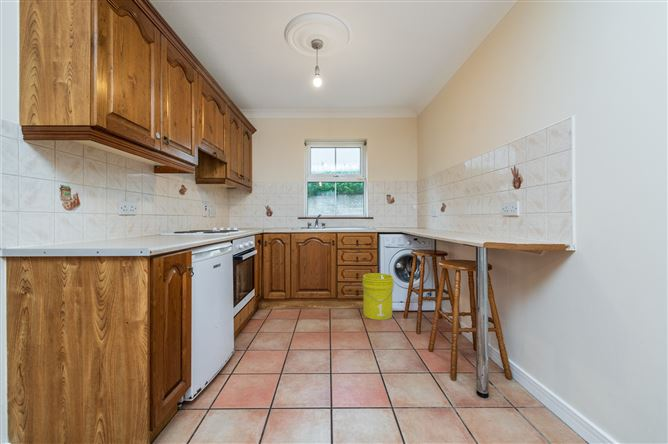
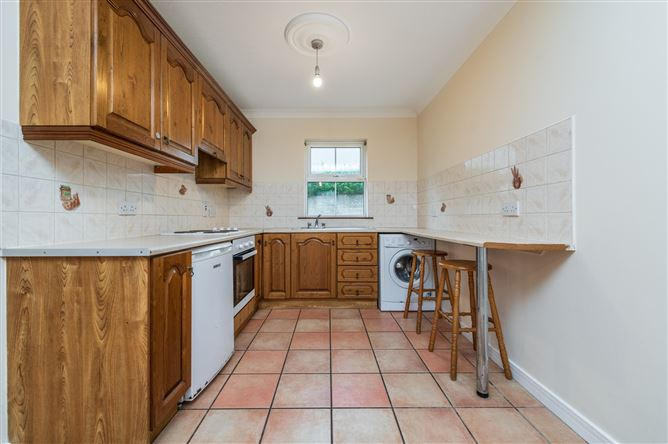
- bucket (377, 295)
